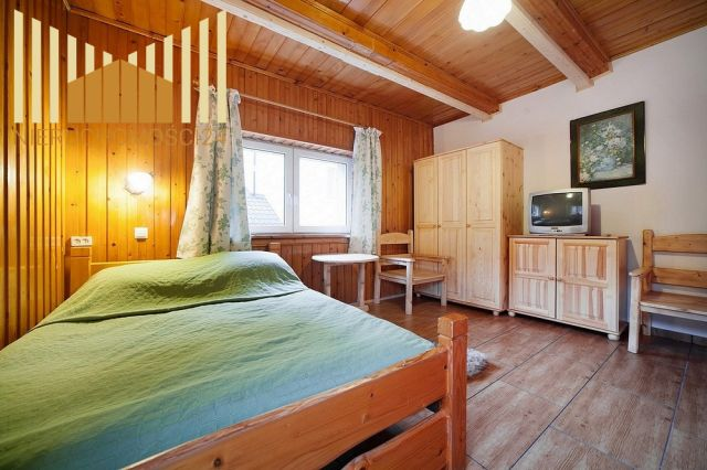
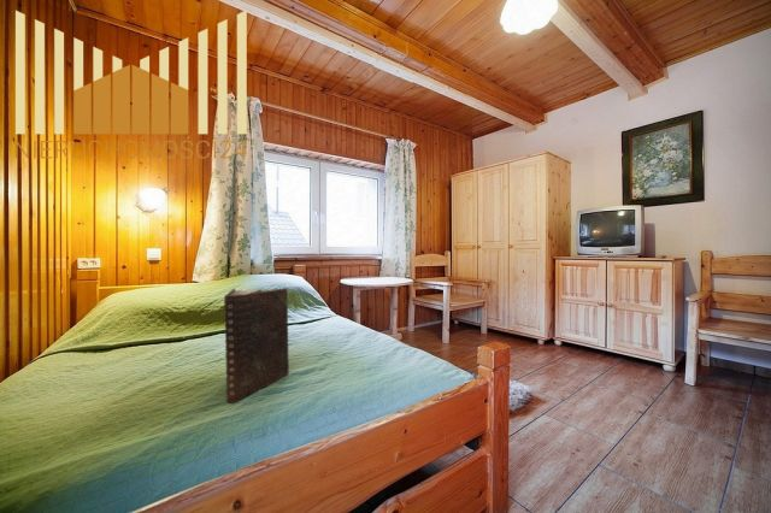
+ book (245, 338)
